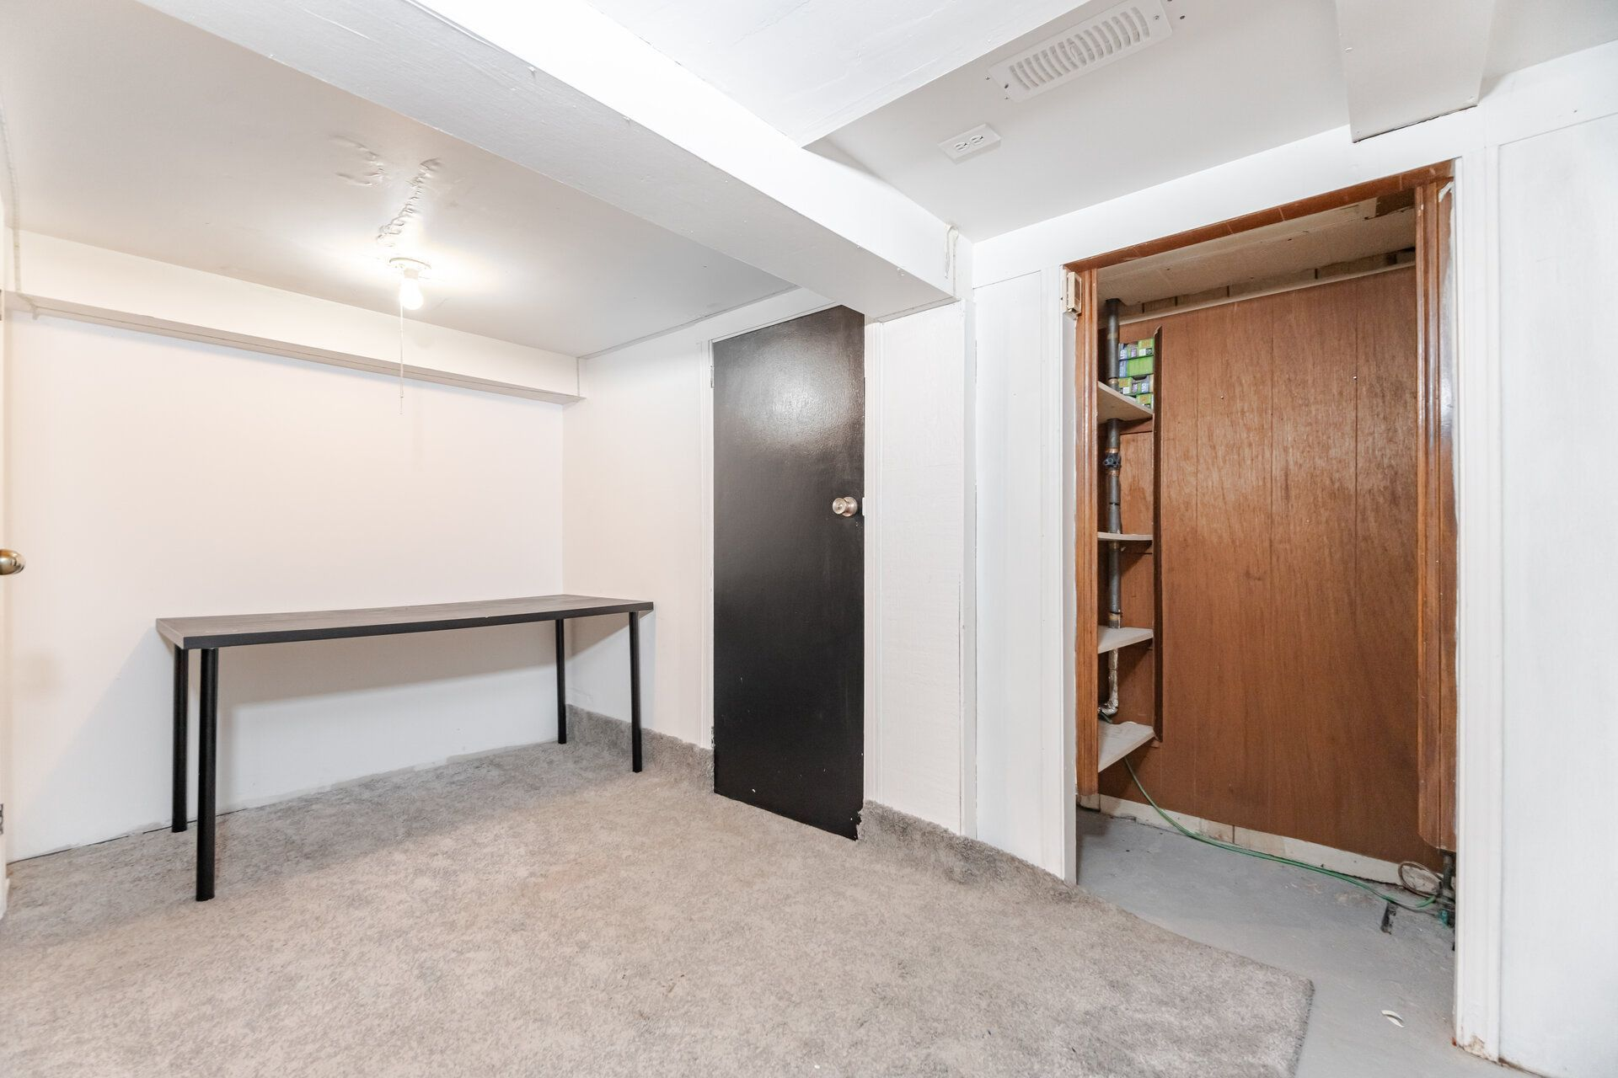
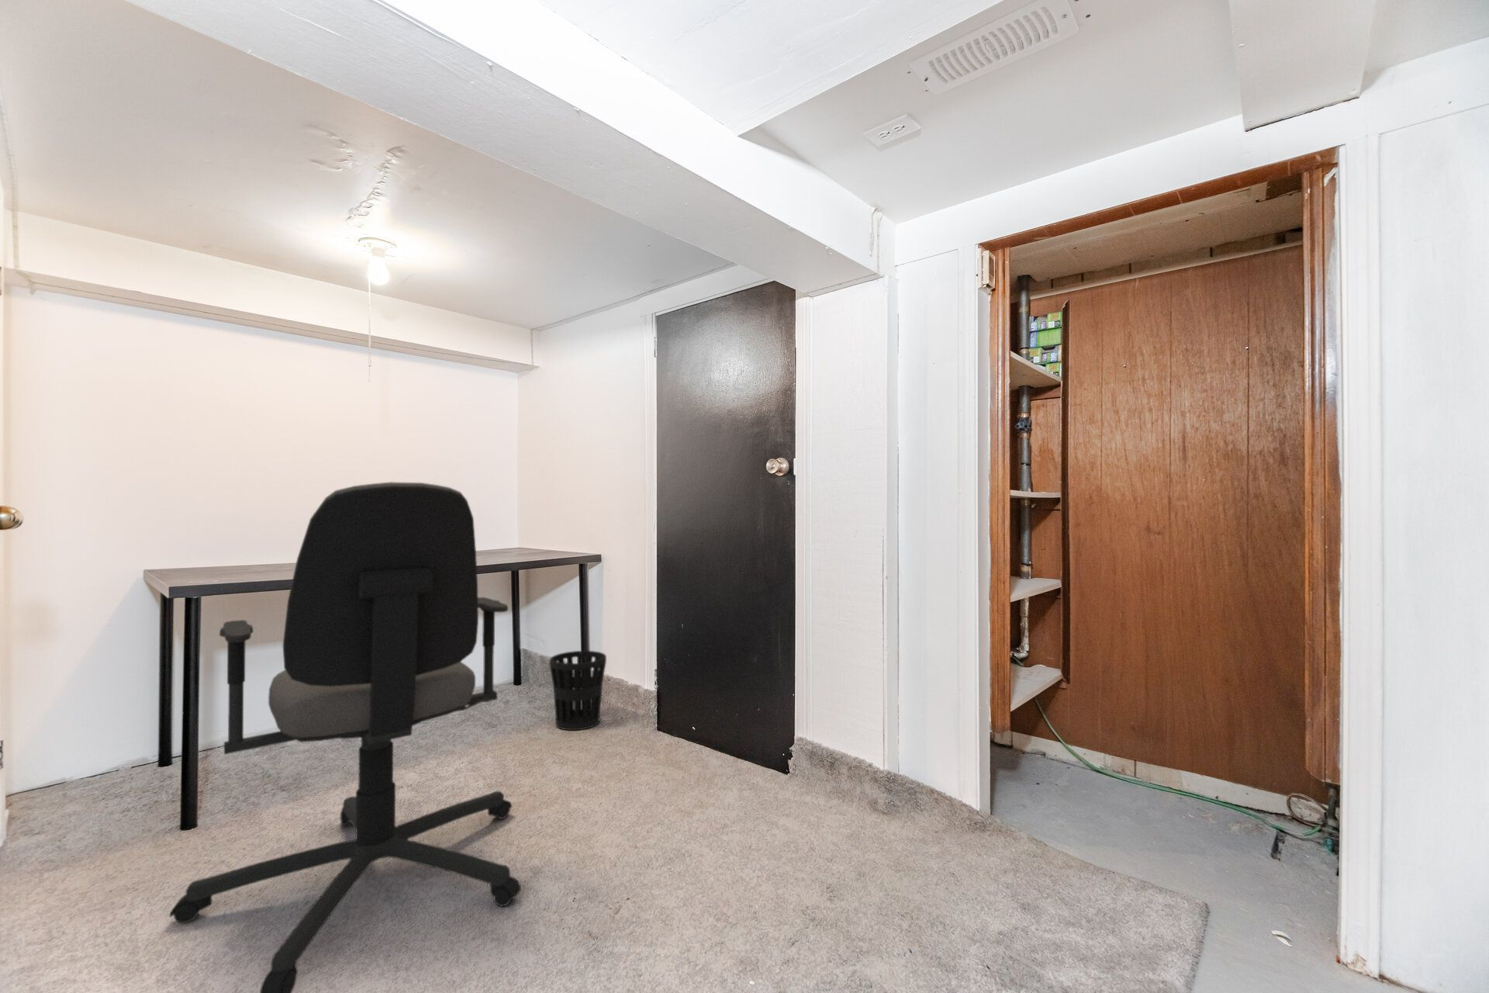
+ wastebasket (578, 689)
+ office chair (373, 678)
